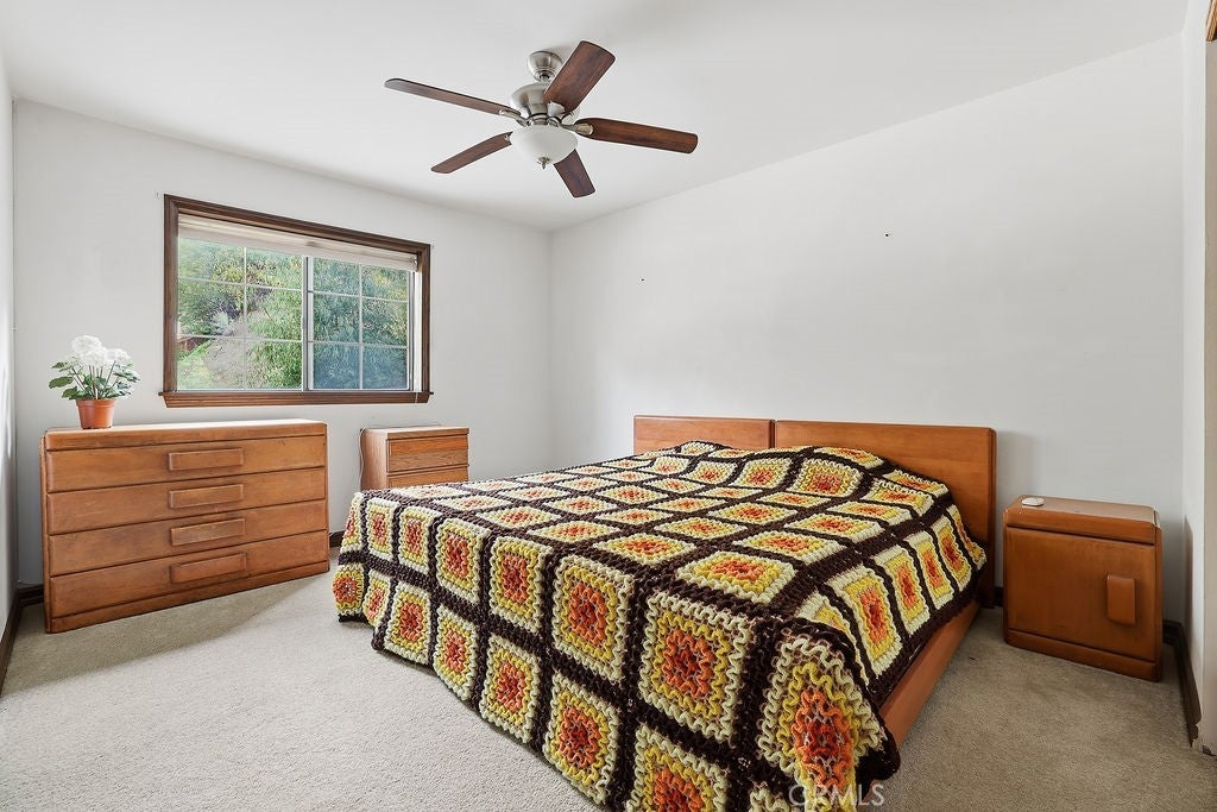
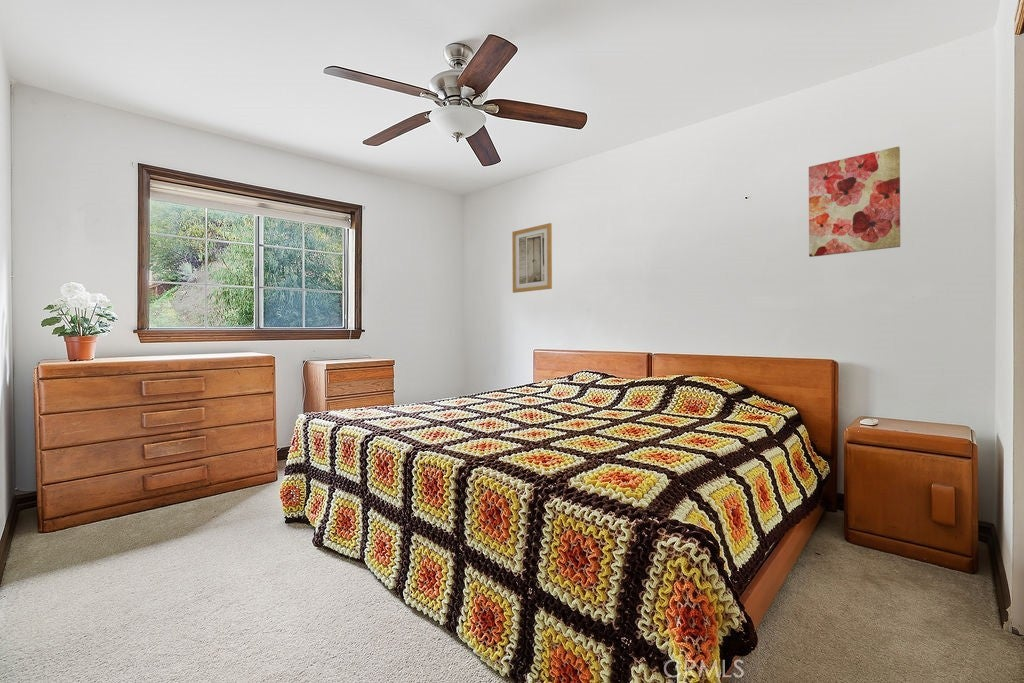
+ wall art (531, 259)
+ wall art (852, 204)
